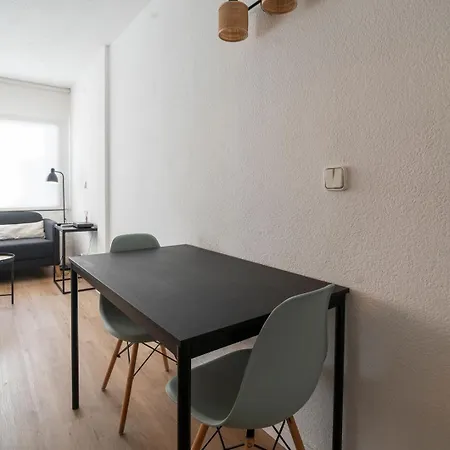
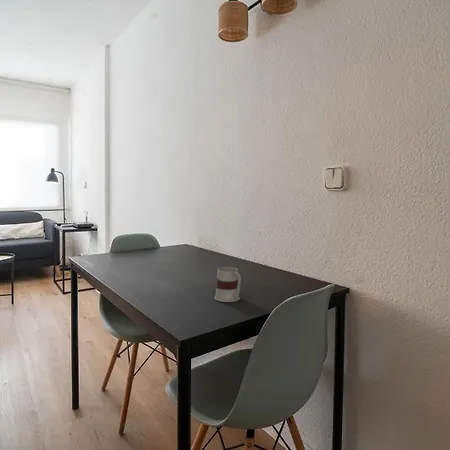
+ mug (229, 284)
